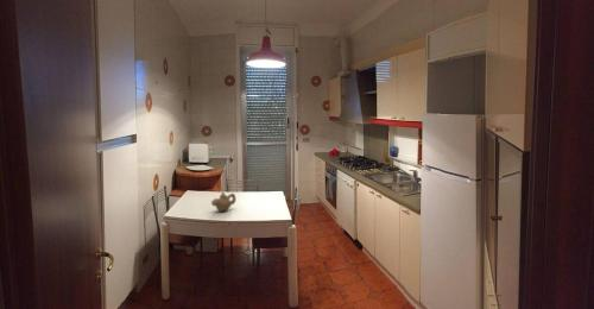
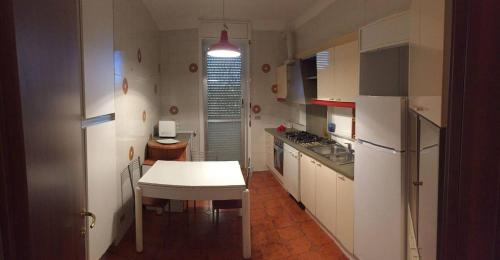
- teapot (223, 201)
